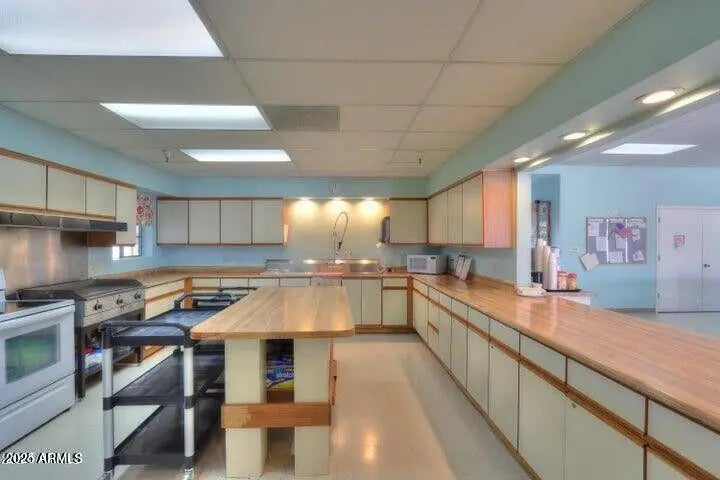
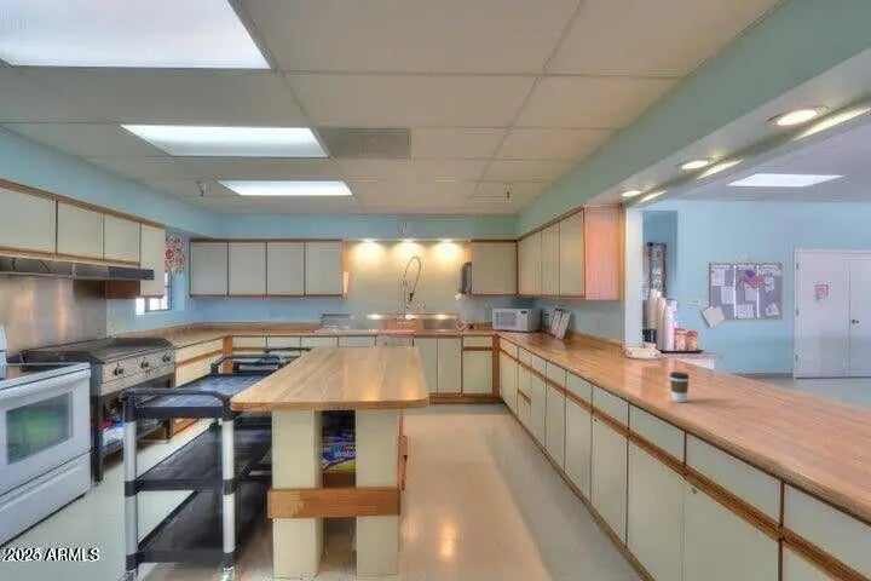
+ coffee cup (679, 386)
